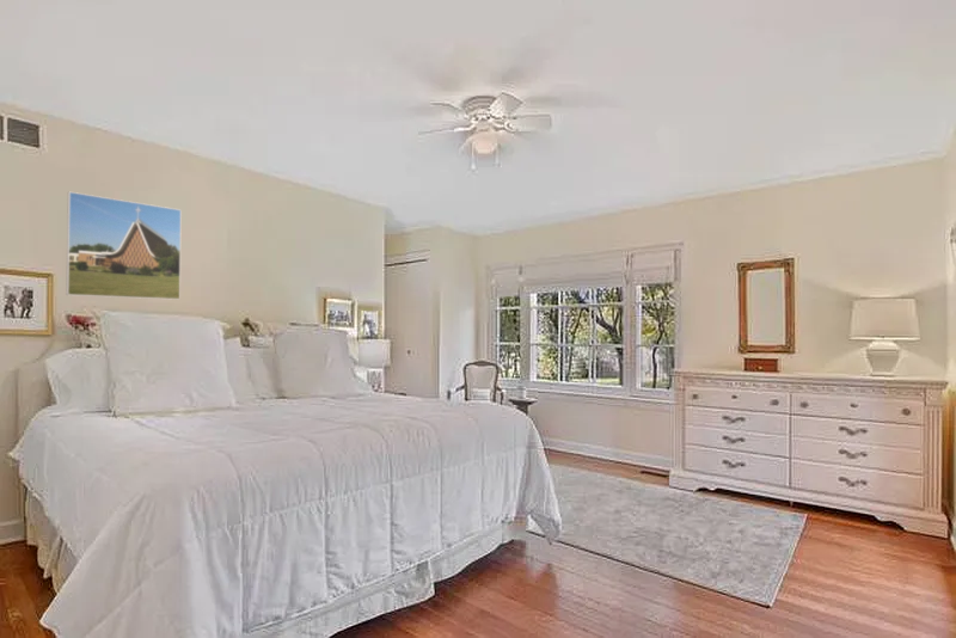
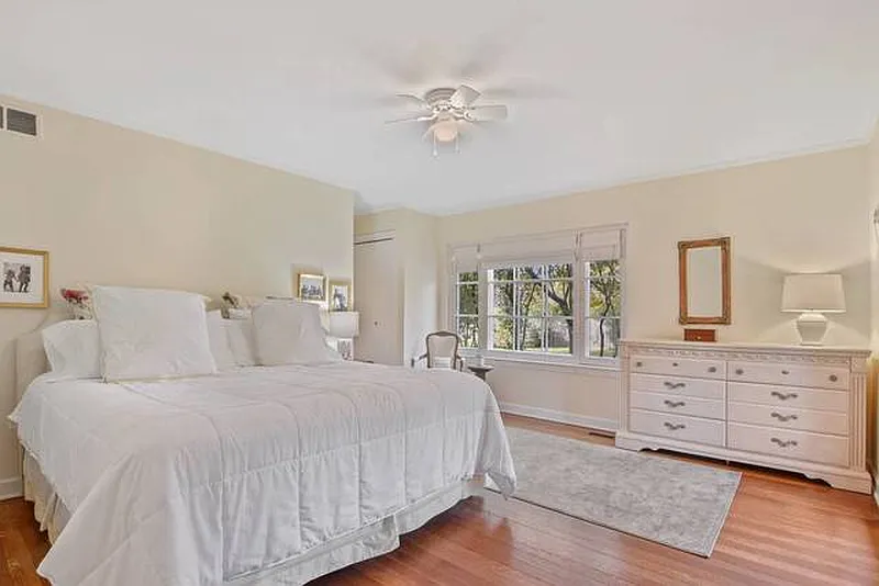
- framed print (127, 249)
